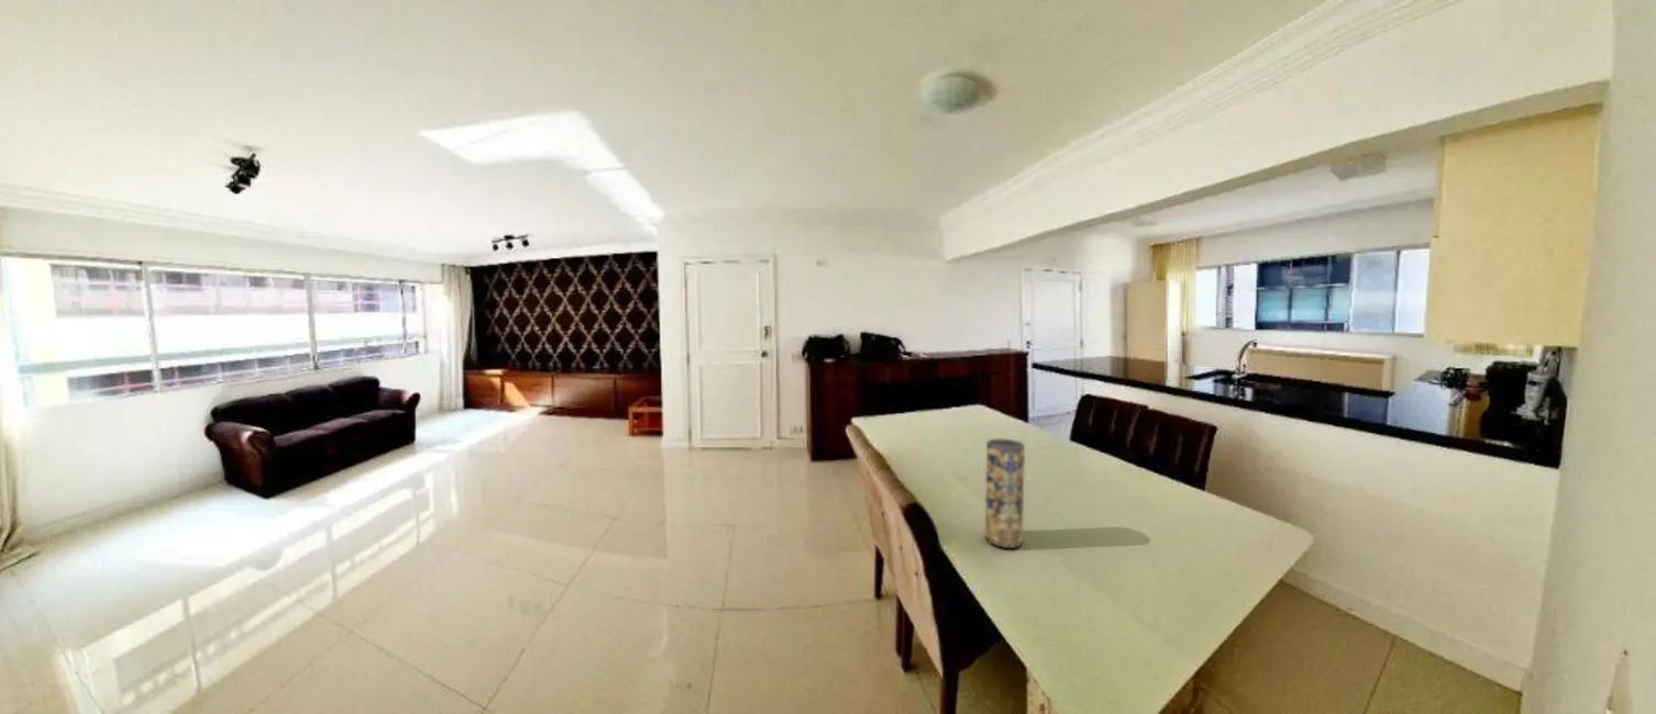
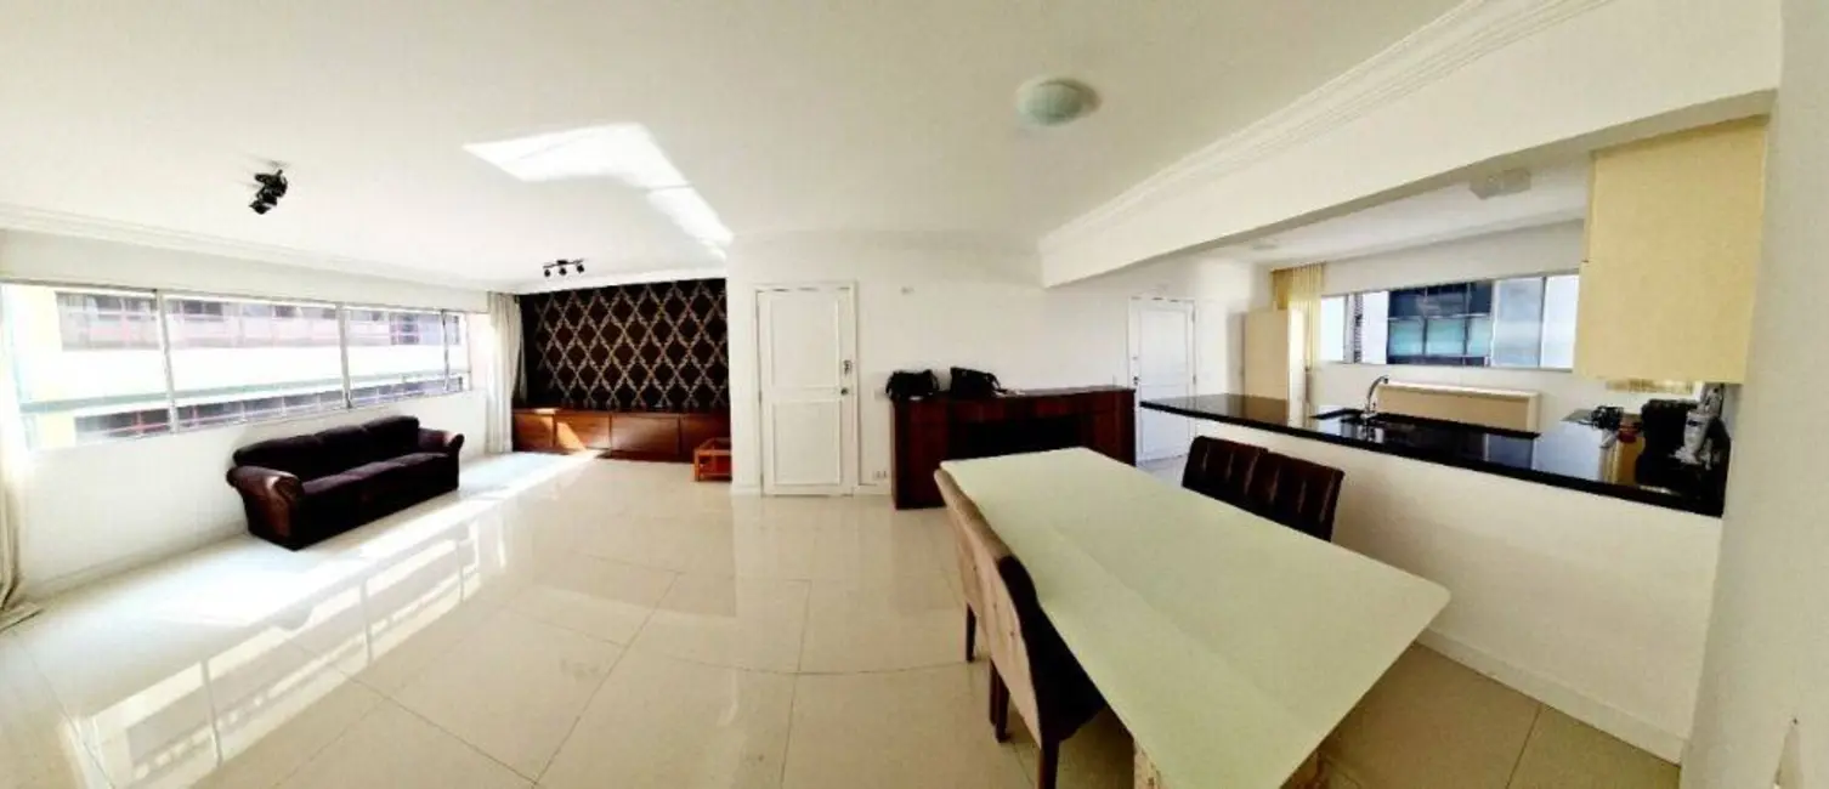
- vase (1004, 491)
